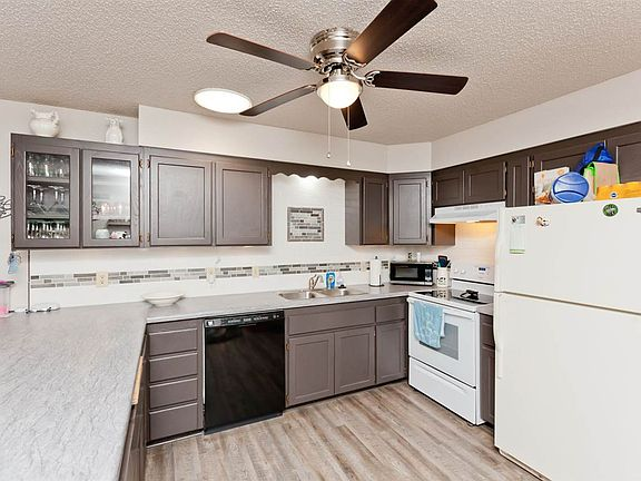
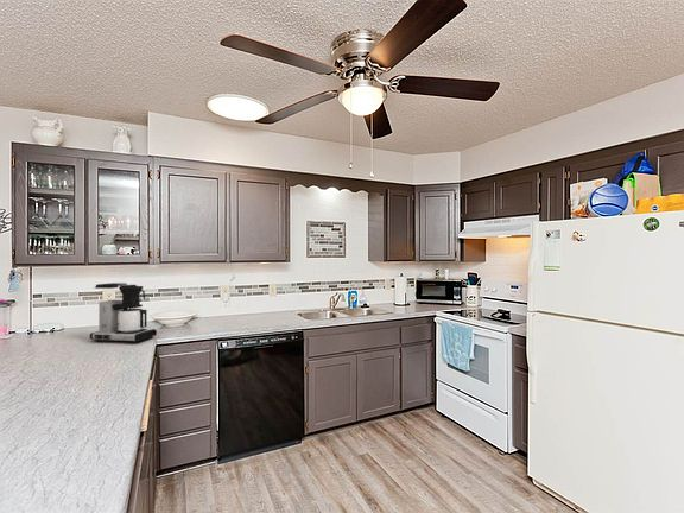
+ coffee maker (124, 311)
